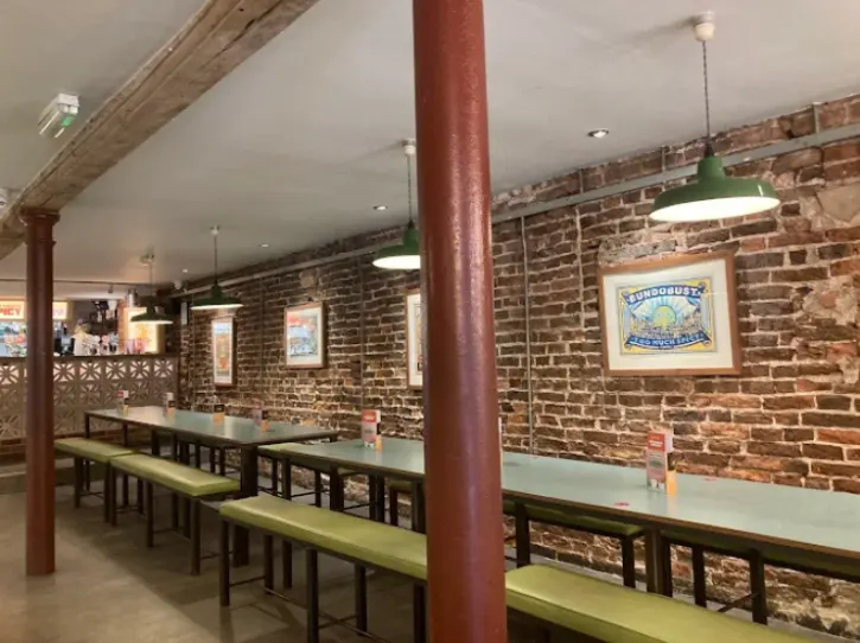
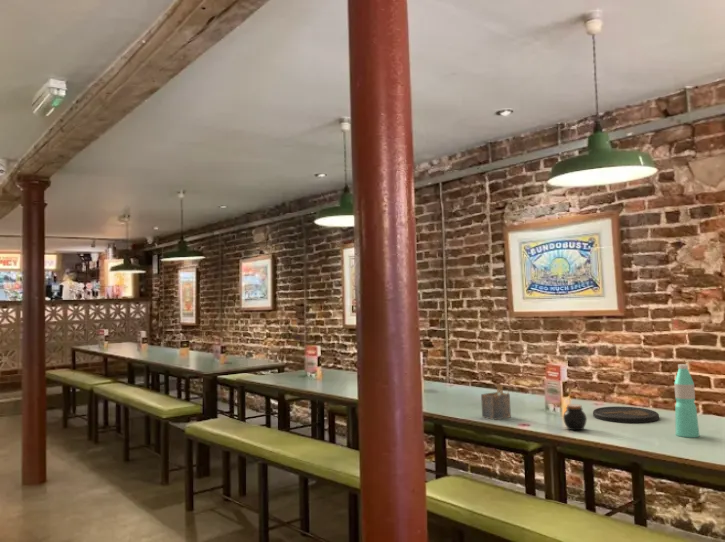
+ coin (625, 414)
+ jar (574, 417)
+ water bottle (685, 399)
+ napkin holder (495, 401)
